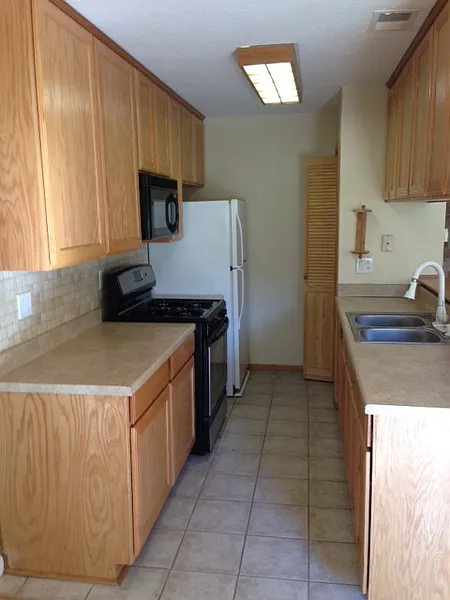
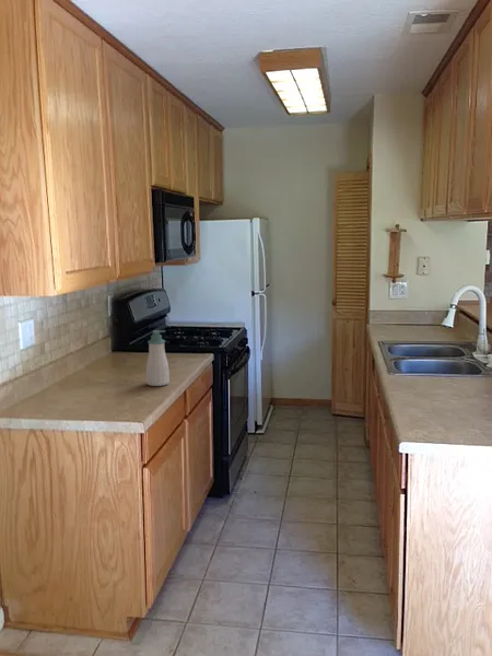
+ soap bottle (156, 358)
